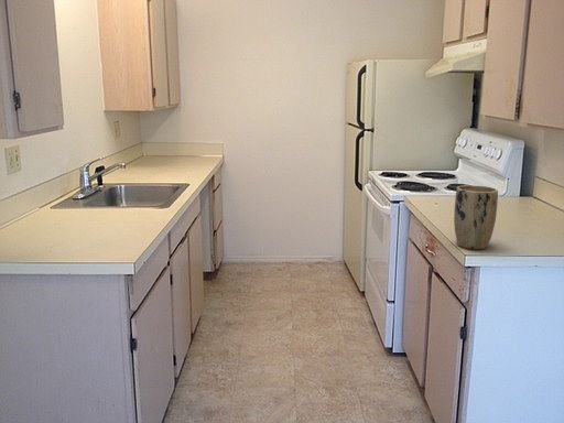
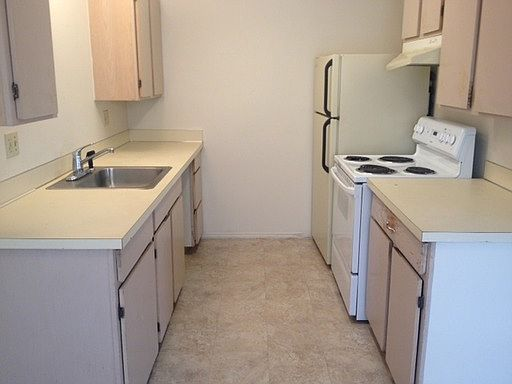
- plant pot (474, 217)
